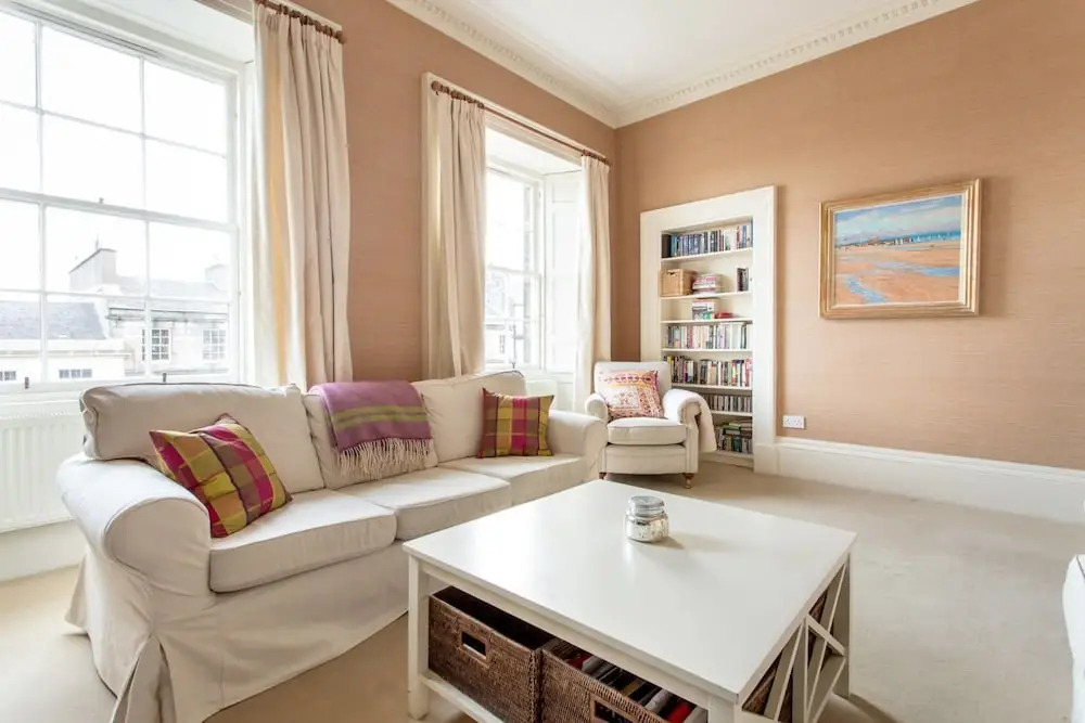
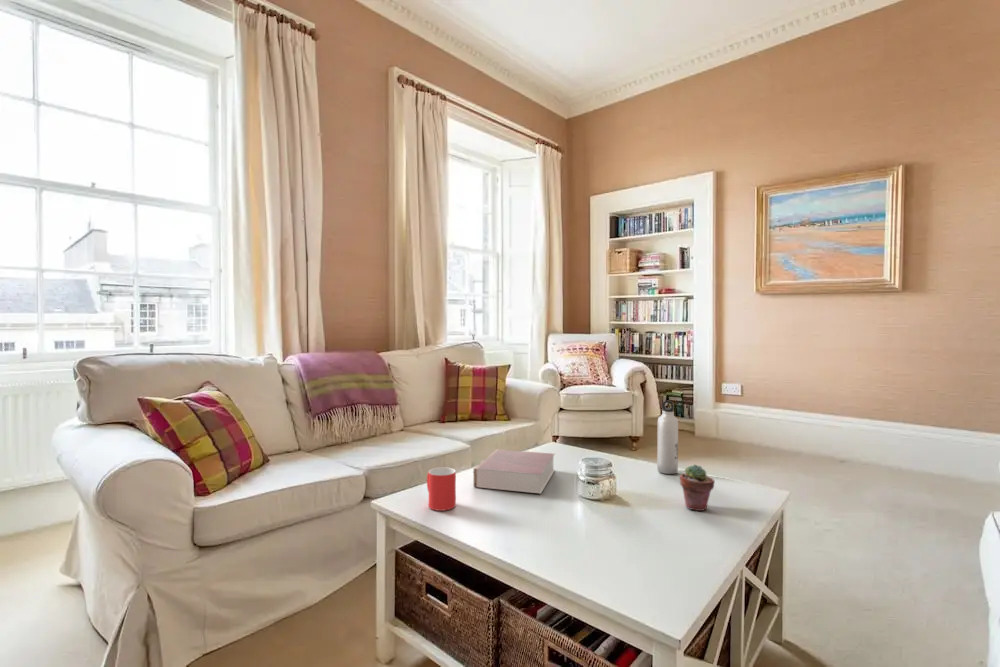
+ book (516, 469)
+ mug (438, 486)
+ potted succulent (696, 486)
+ water bottle (667, 436)
